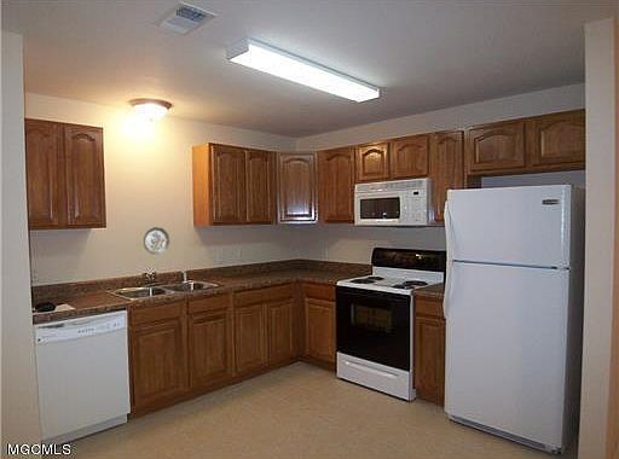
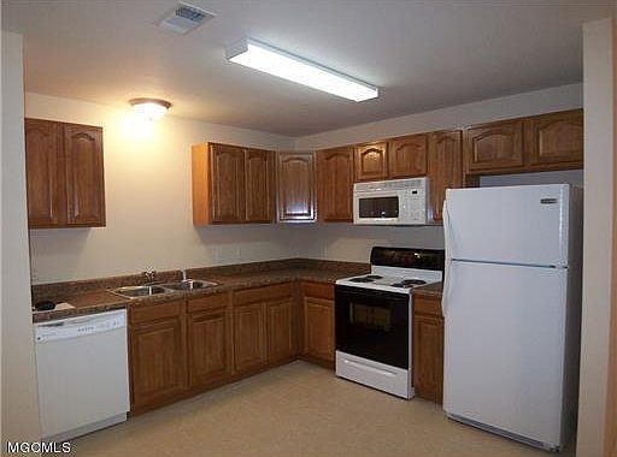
- decorative plate (156, 240)
